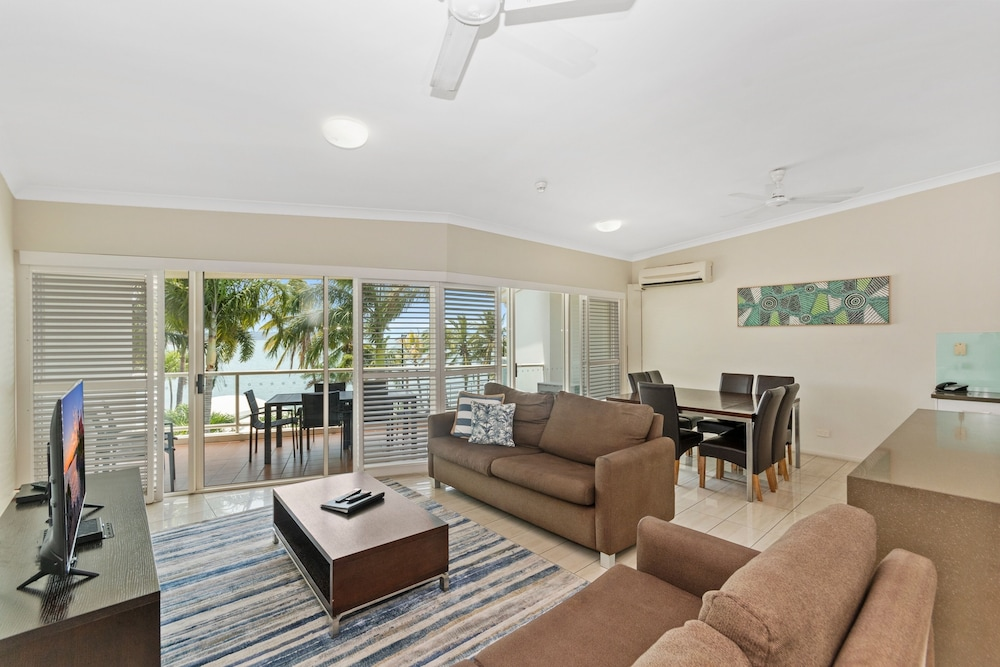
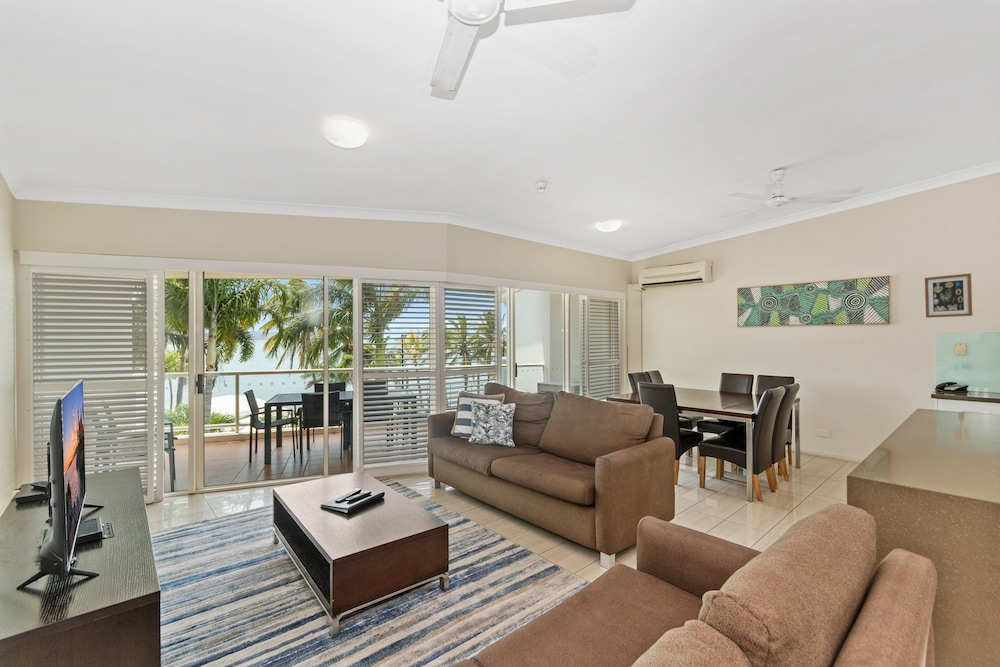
+ wall art (947, 296)
